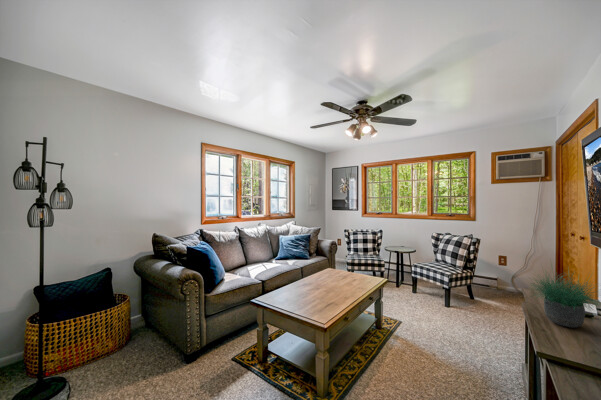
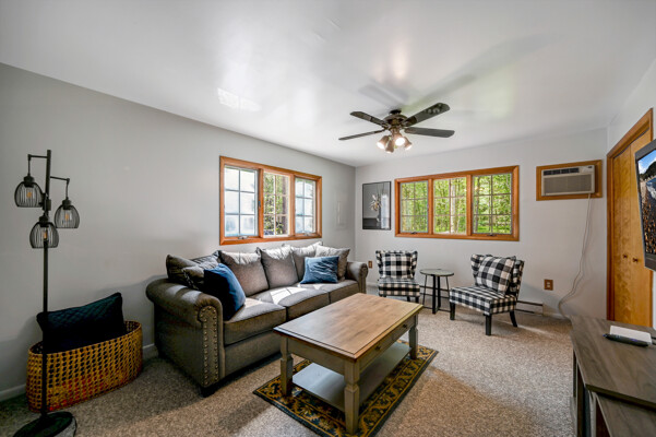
- potted plant (564, 291)
